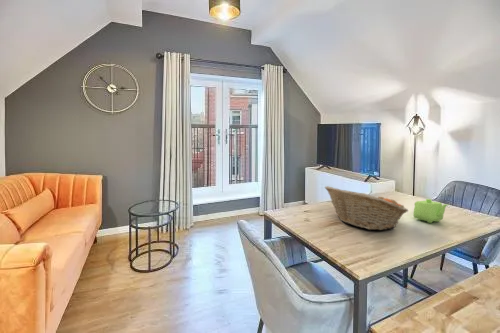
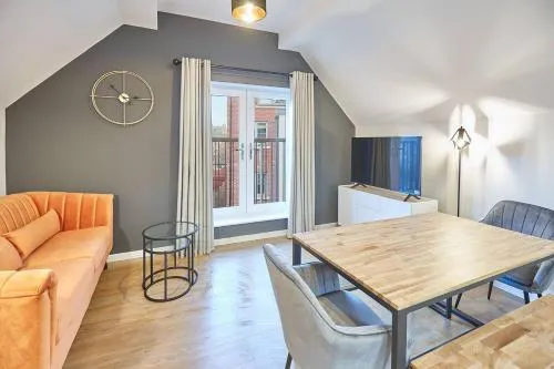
- fruit basket (363, 204)
- teapot (431, 210)
